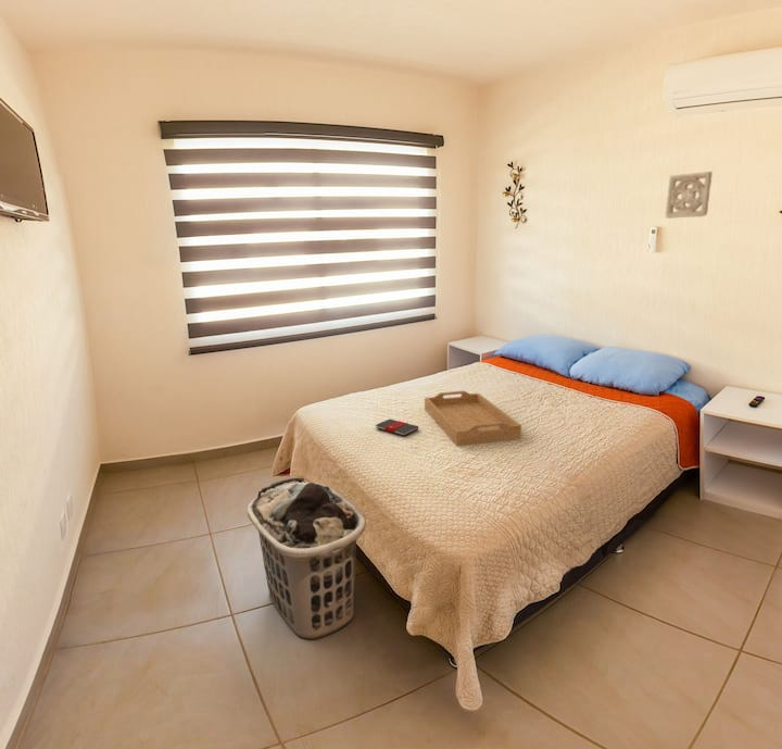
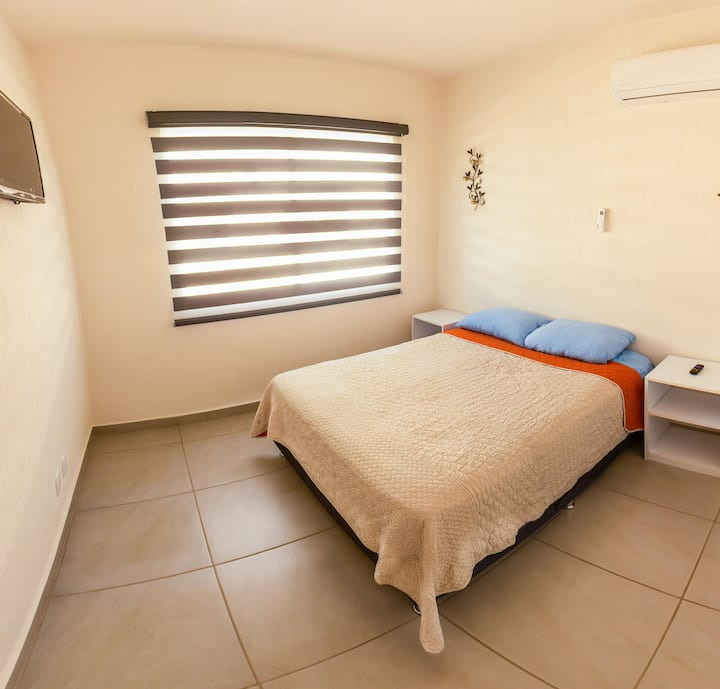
- wall ornament (688, 196)
- book (396, 426)
- serving tray (468, 414)
- clothes hamper (307, 549)
